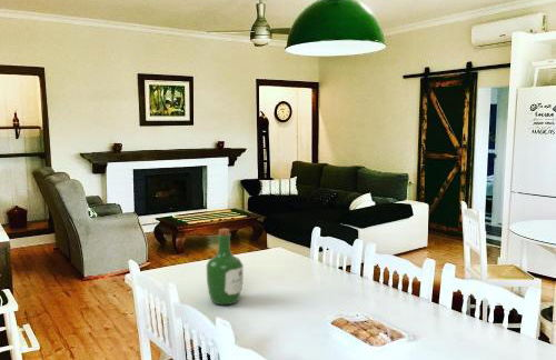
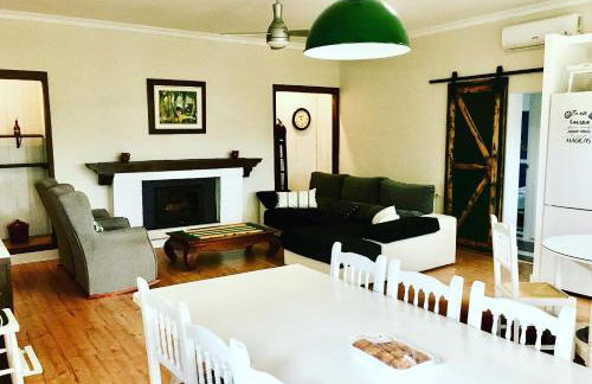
- wine bottle (225, 264)
